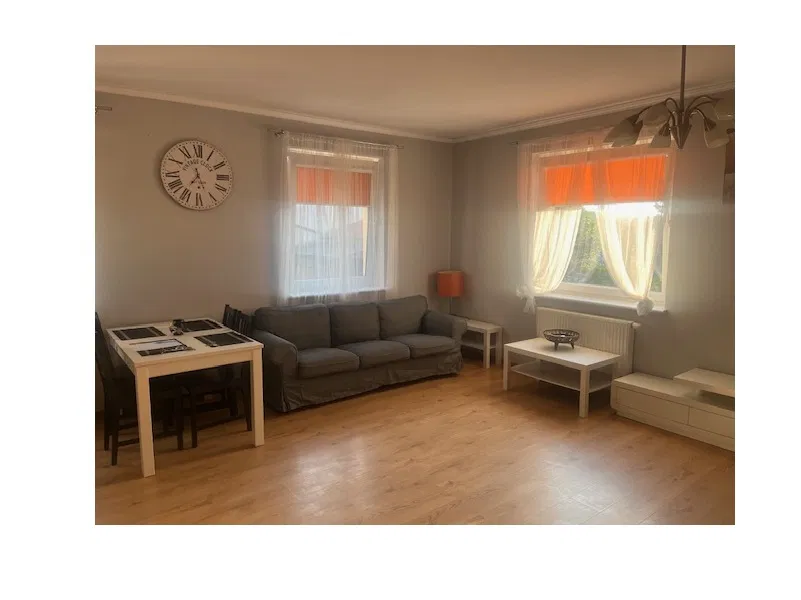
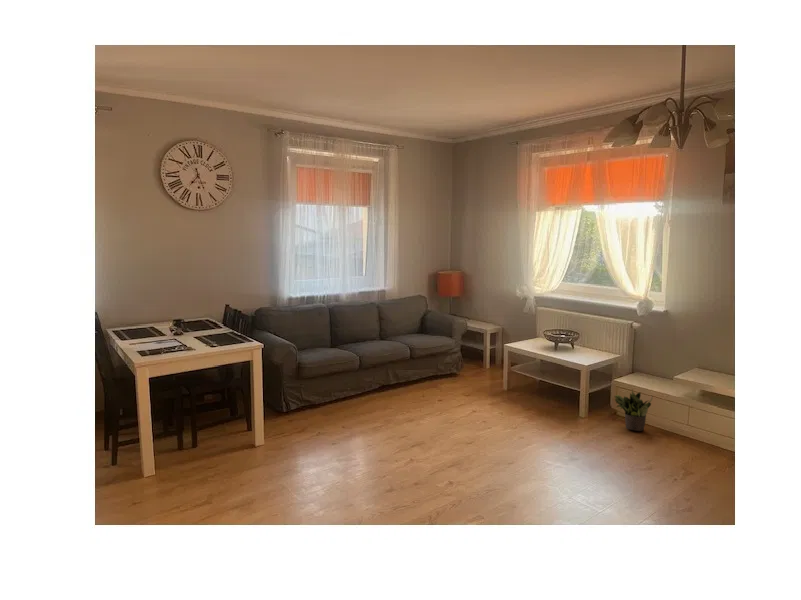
+ potted plant (632, 408)
